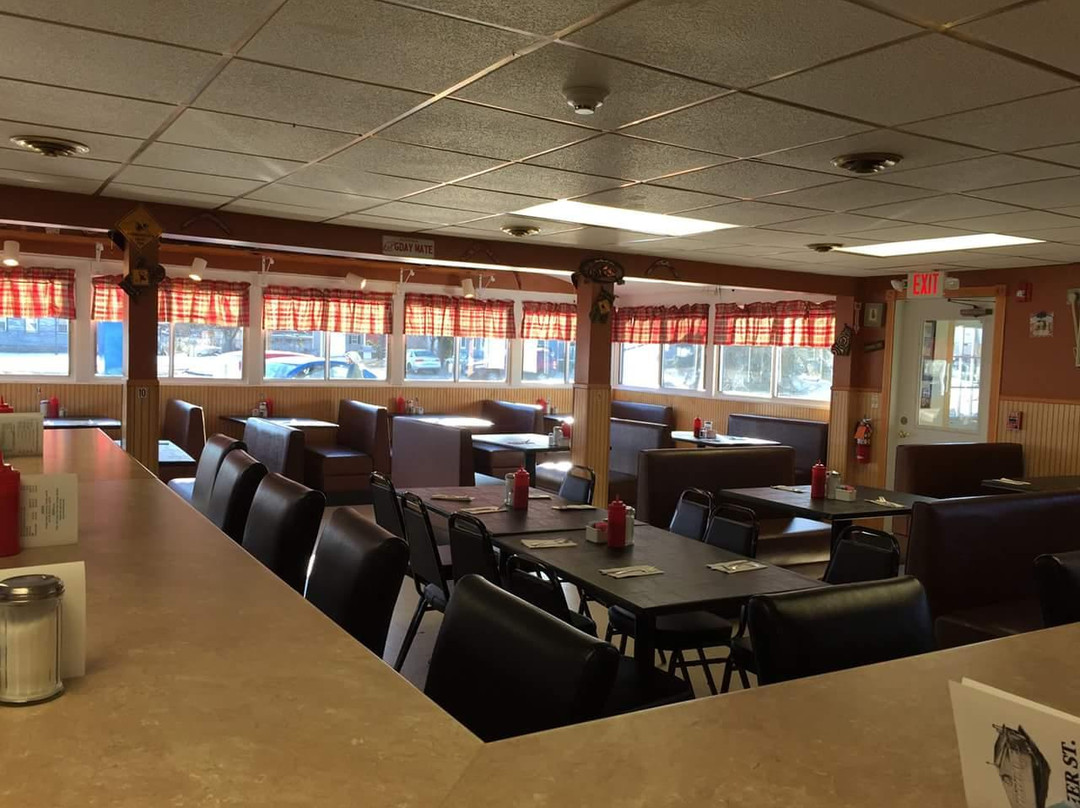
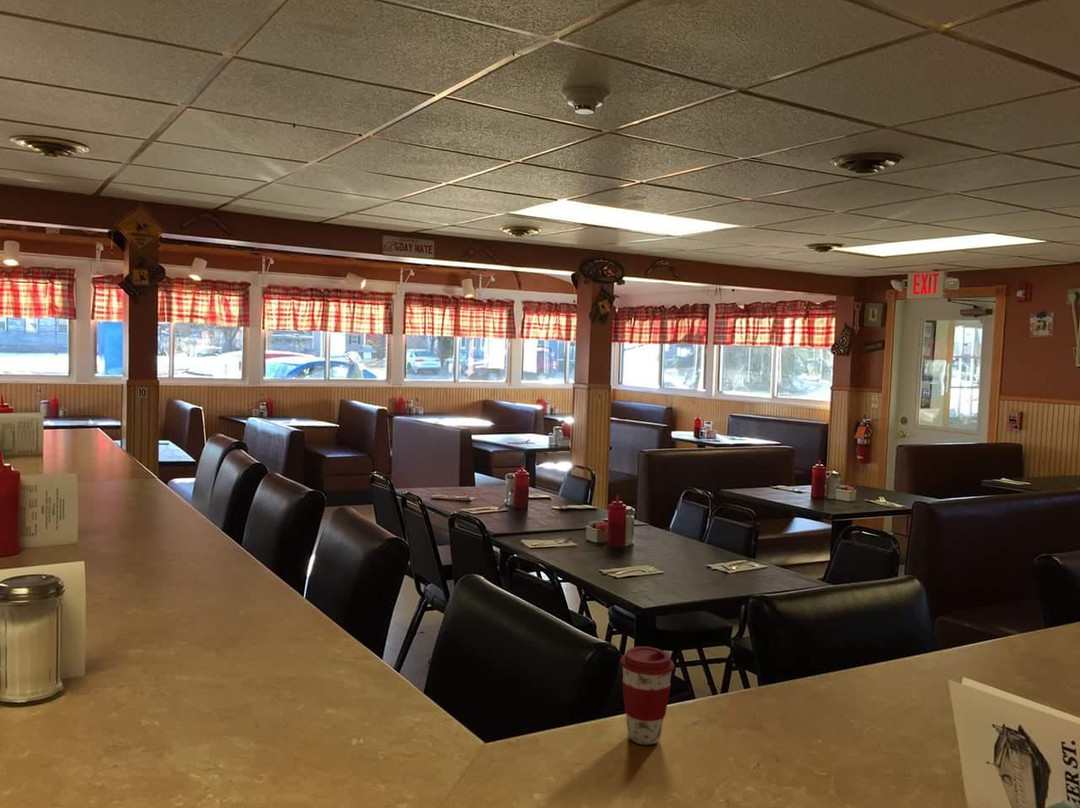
+ coffee cup (645, 695)
